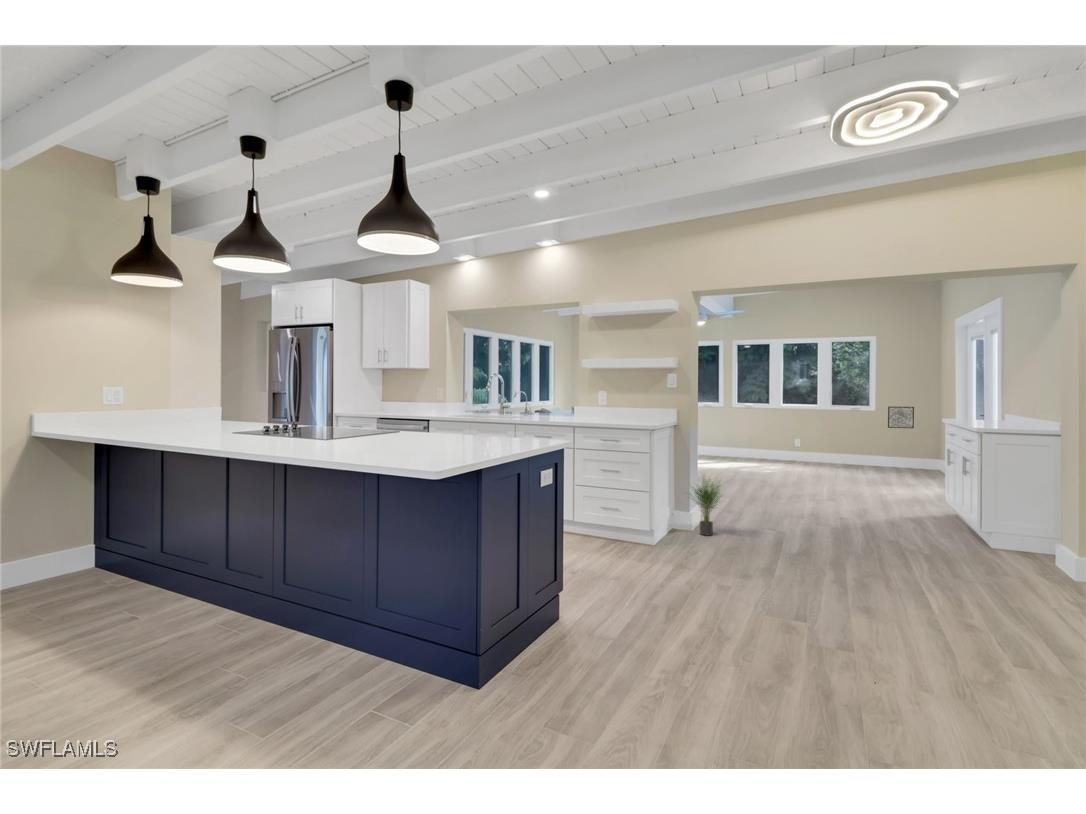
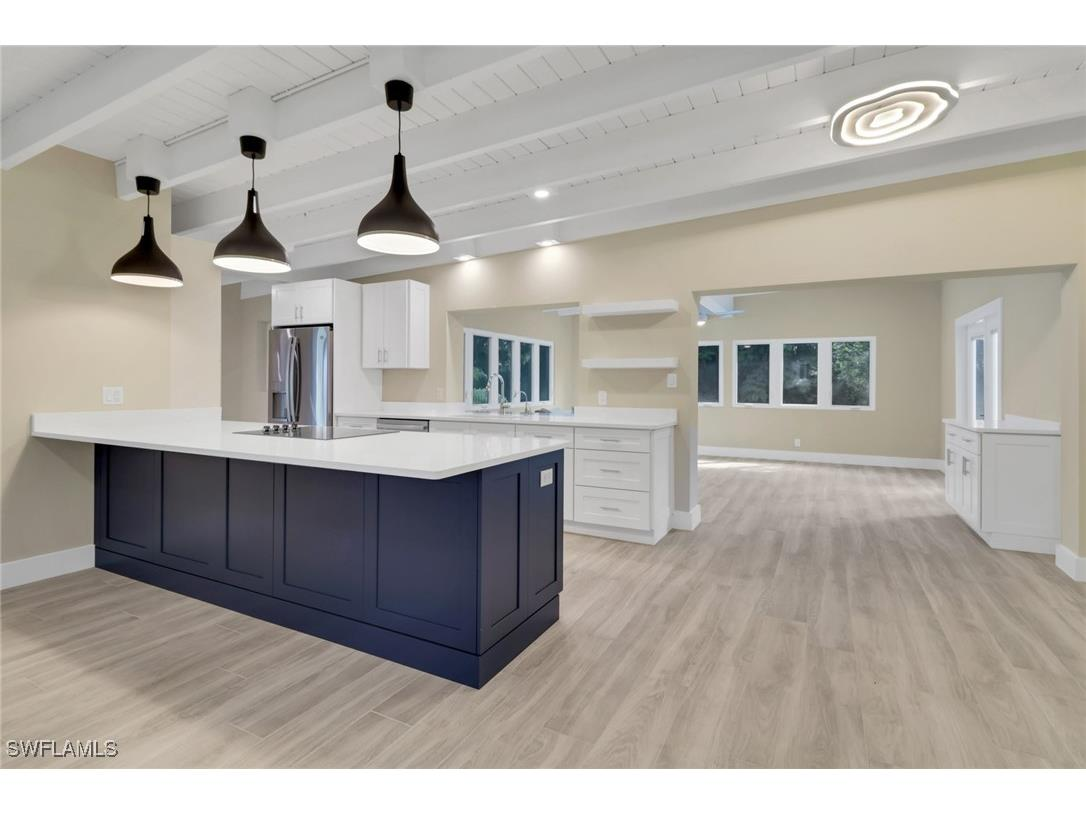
- potted plant (703, 502)
- wall art (900, 417)
